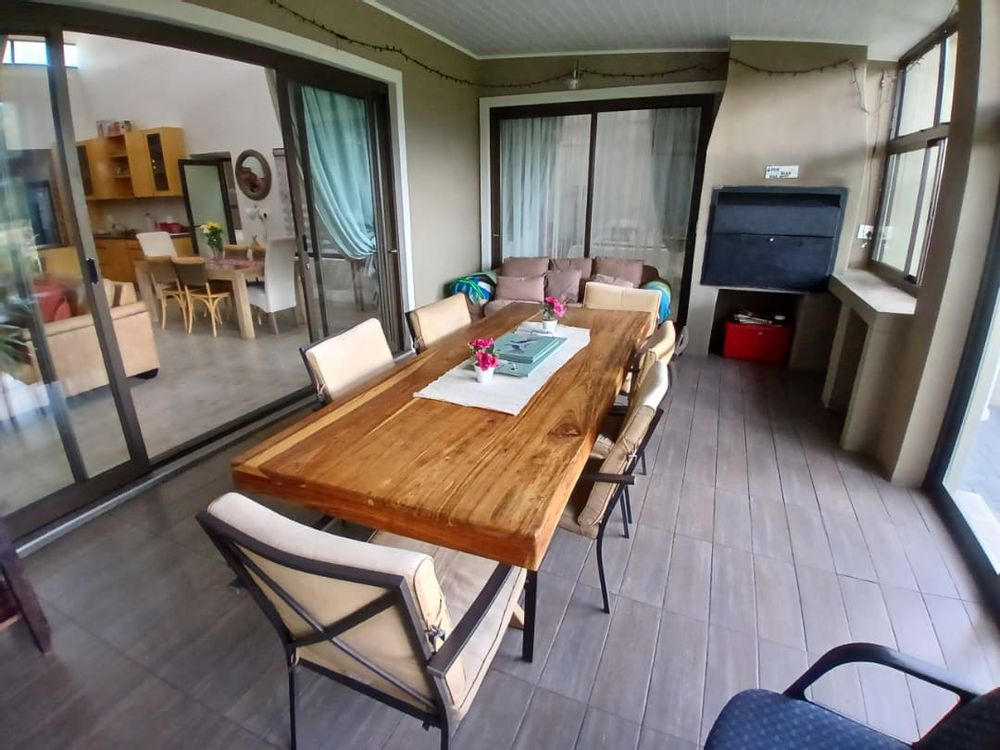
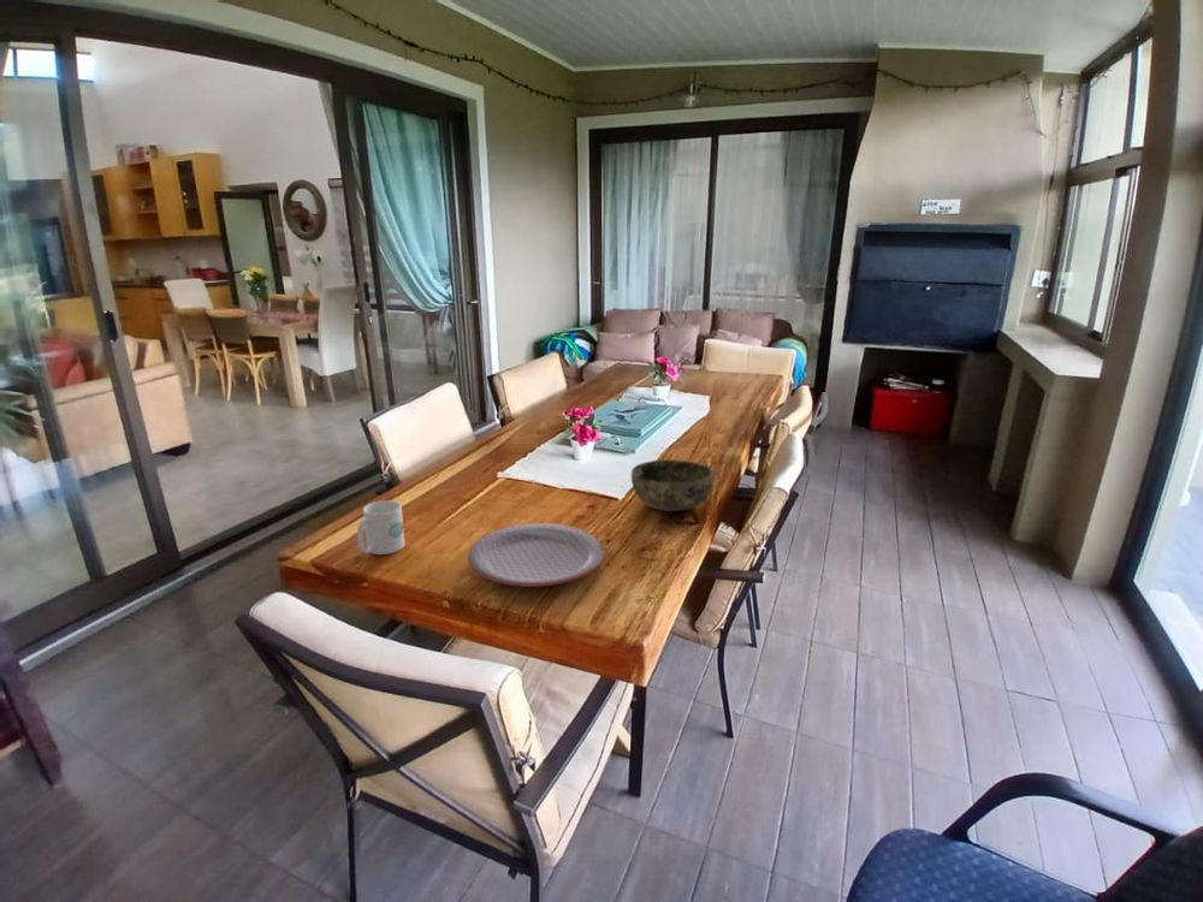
+ mug (378, 529)
+ plate (537, 554)
+ bowl (671, 486)
